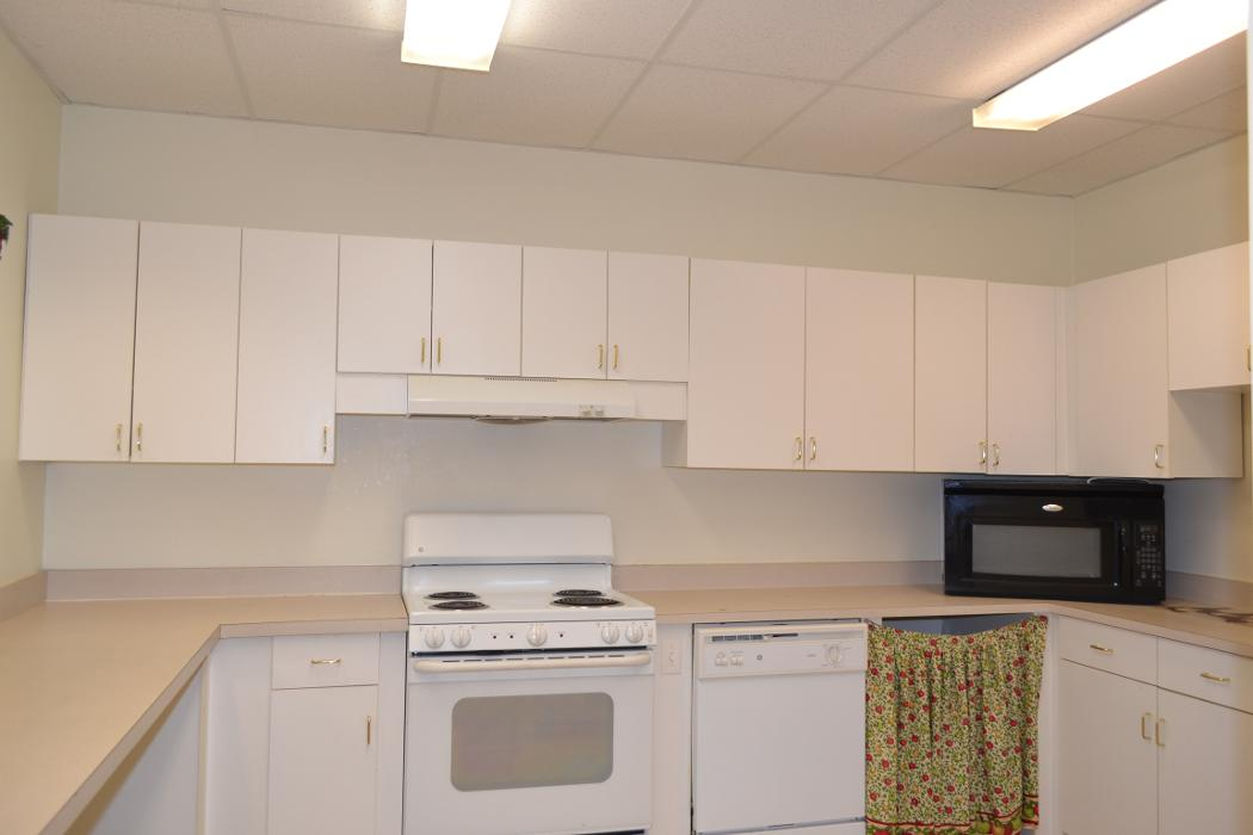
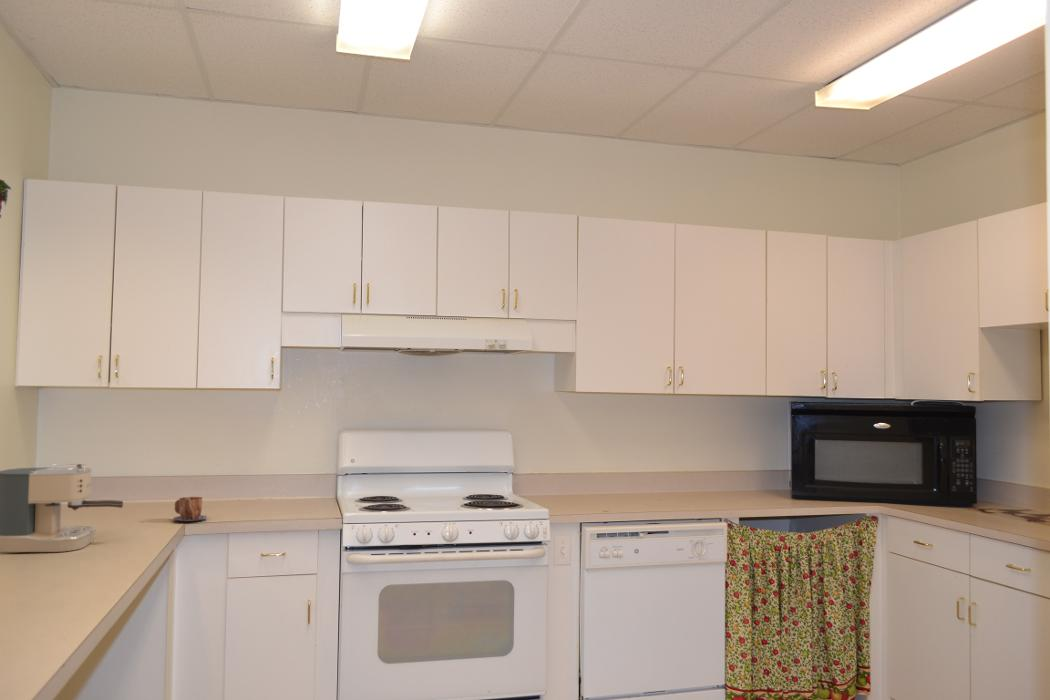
+ mug (189, 509)
+ coffee maker (59, 504)
